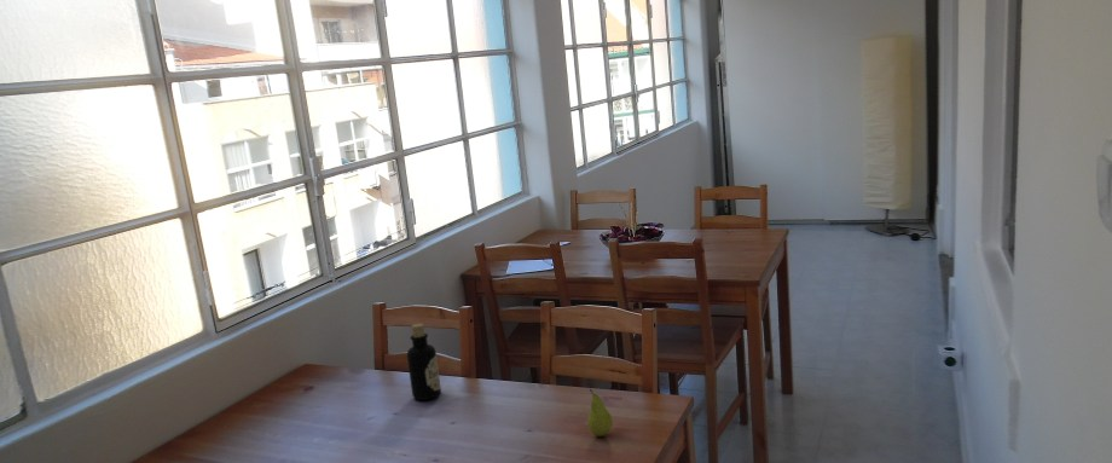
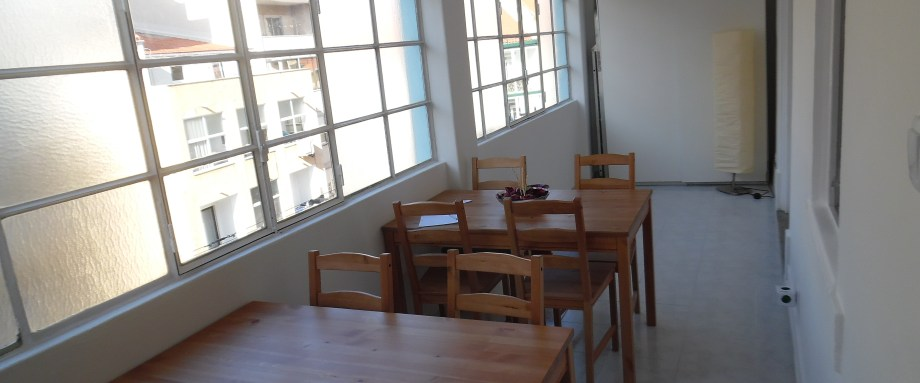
- fruit (598, 410)
- bottle (422, 360)
